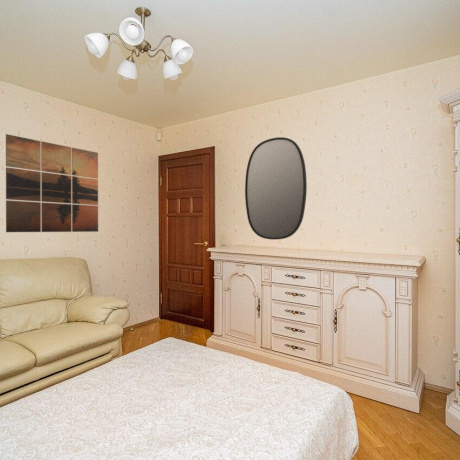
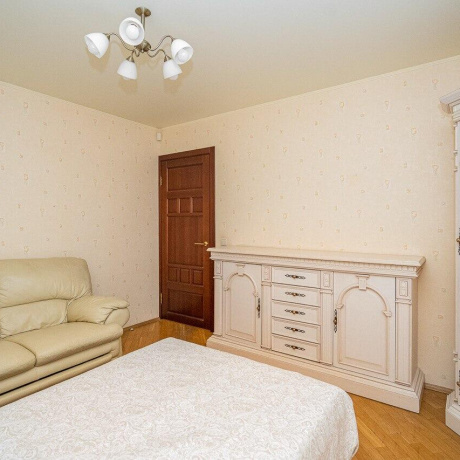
- wall art (56, 188)
- home mirror (274, 189)
